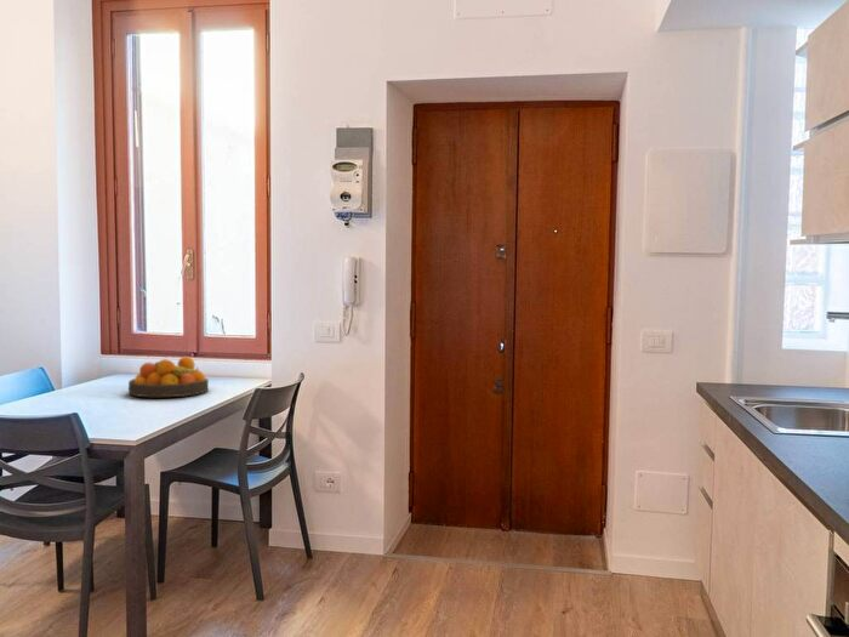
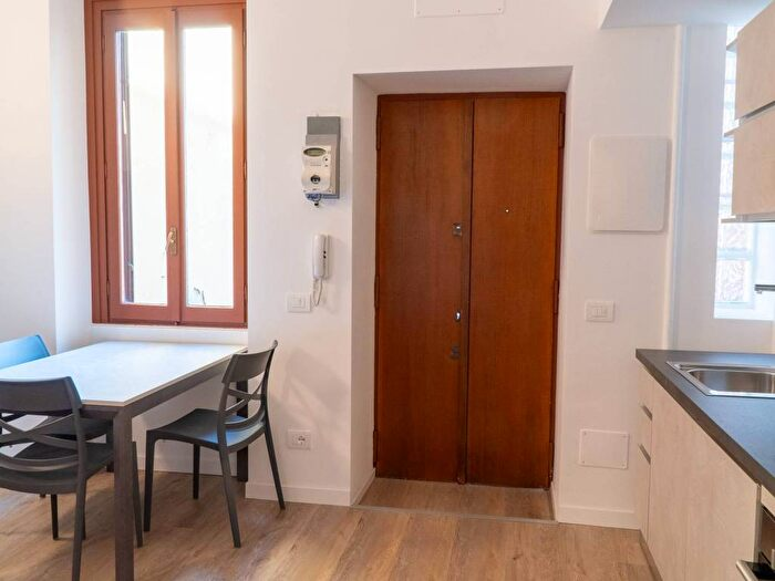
- fruit bowl (169, 375)
